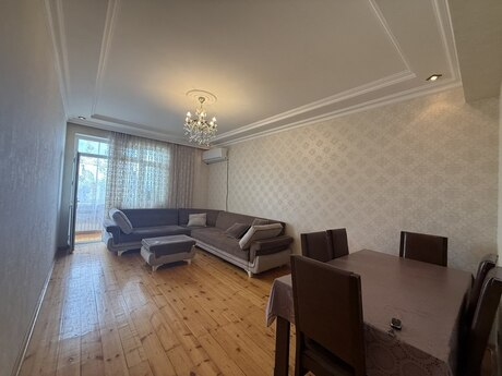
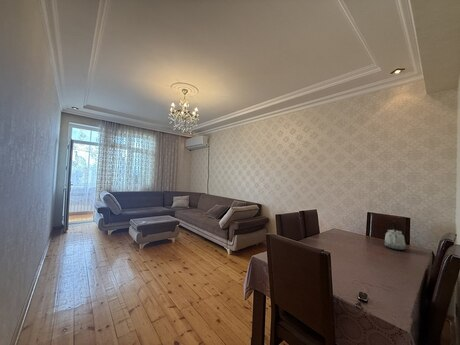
+ kettle (394, 235)
